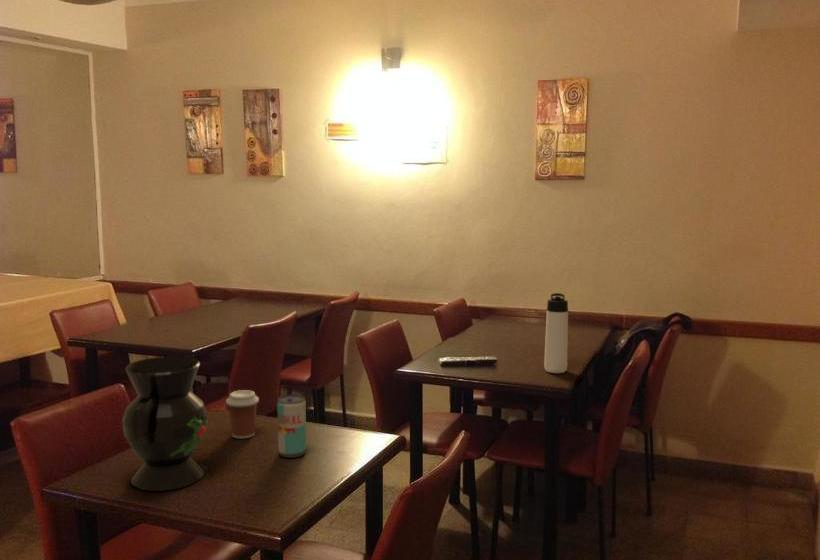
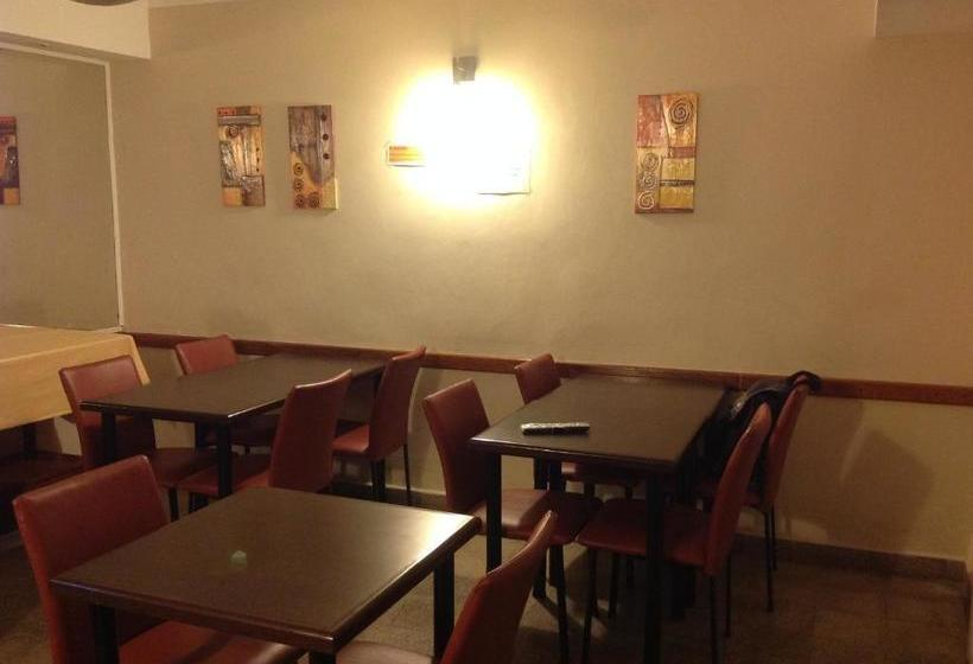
- beverage can (291, 425)
- decorative vase (166, 420)
- coffee cup (242, 414)
- thermos bottle (556, 332)
